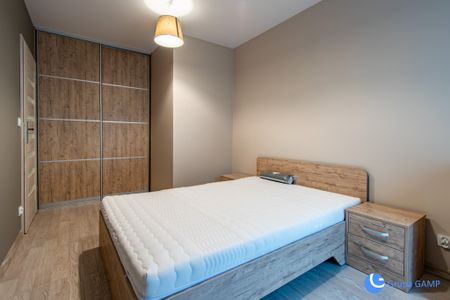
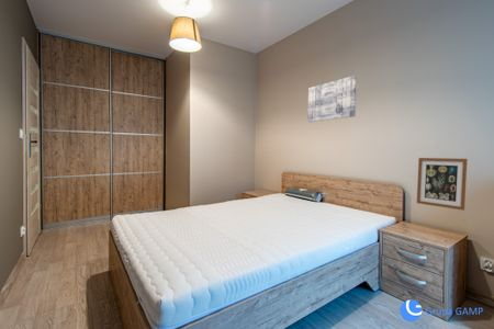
+ wall art (329, 101)
+ wall art (440, 182)
